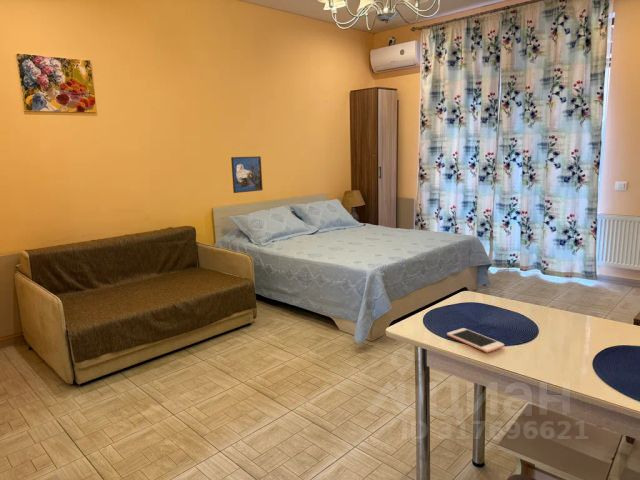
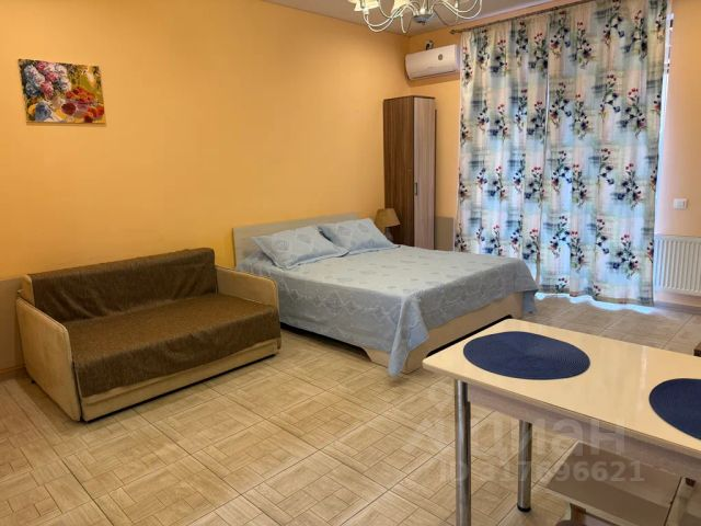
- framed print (247, 174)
- cell phone (474, 339)
